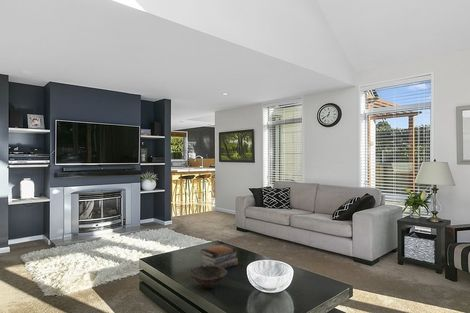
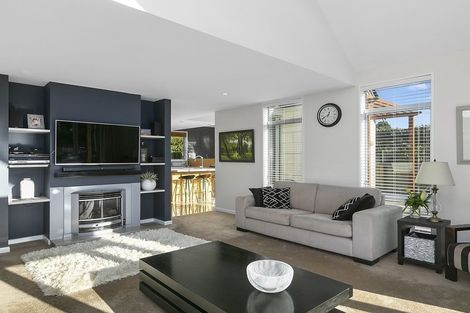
- bowl (208, 278)
- book stack (219, 256)
